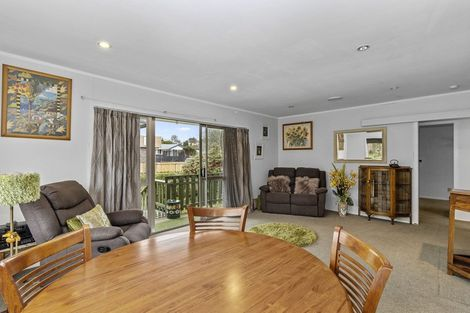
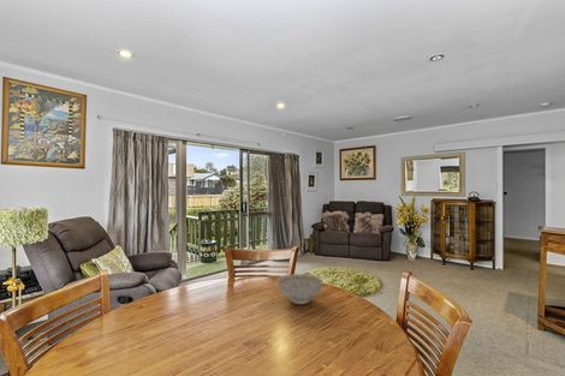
+ decorative bowl (299, 290)
